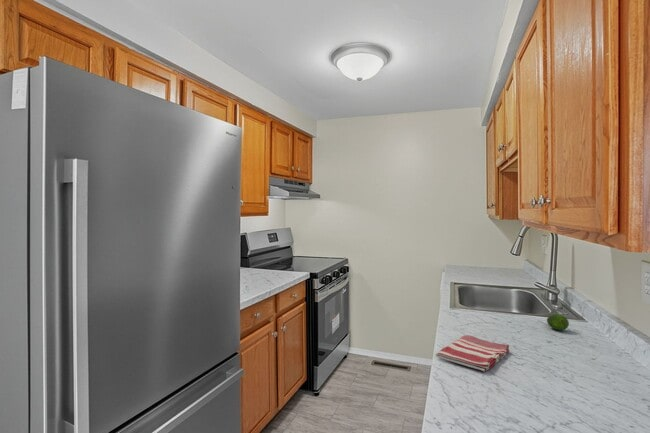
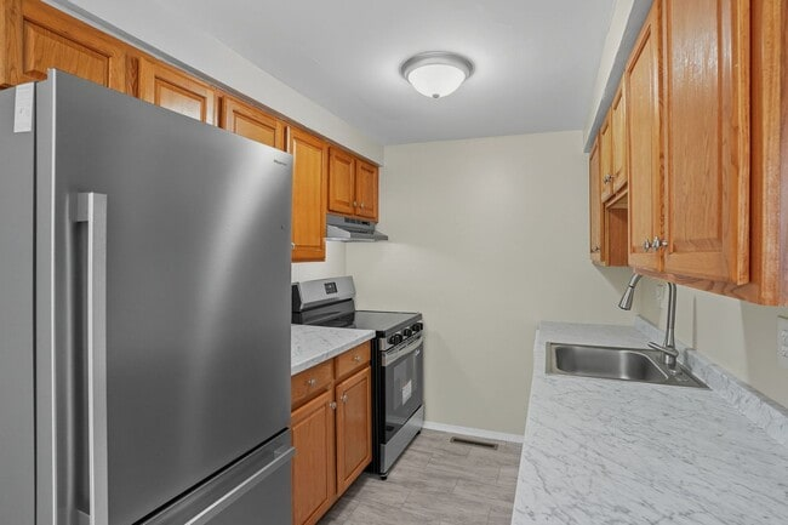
- dish towel (473, 350)
- fruit (557, 322)
